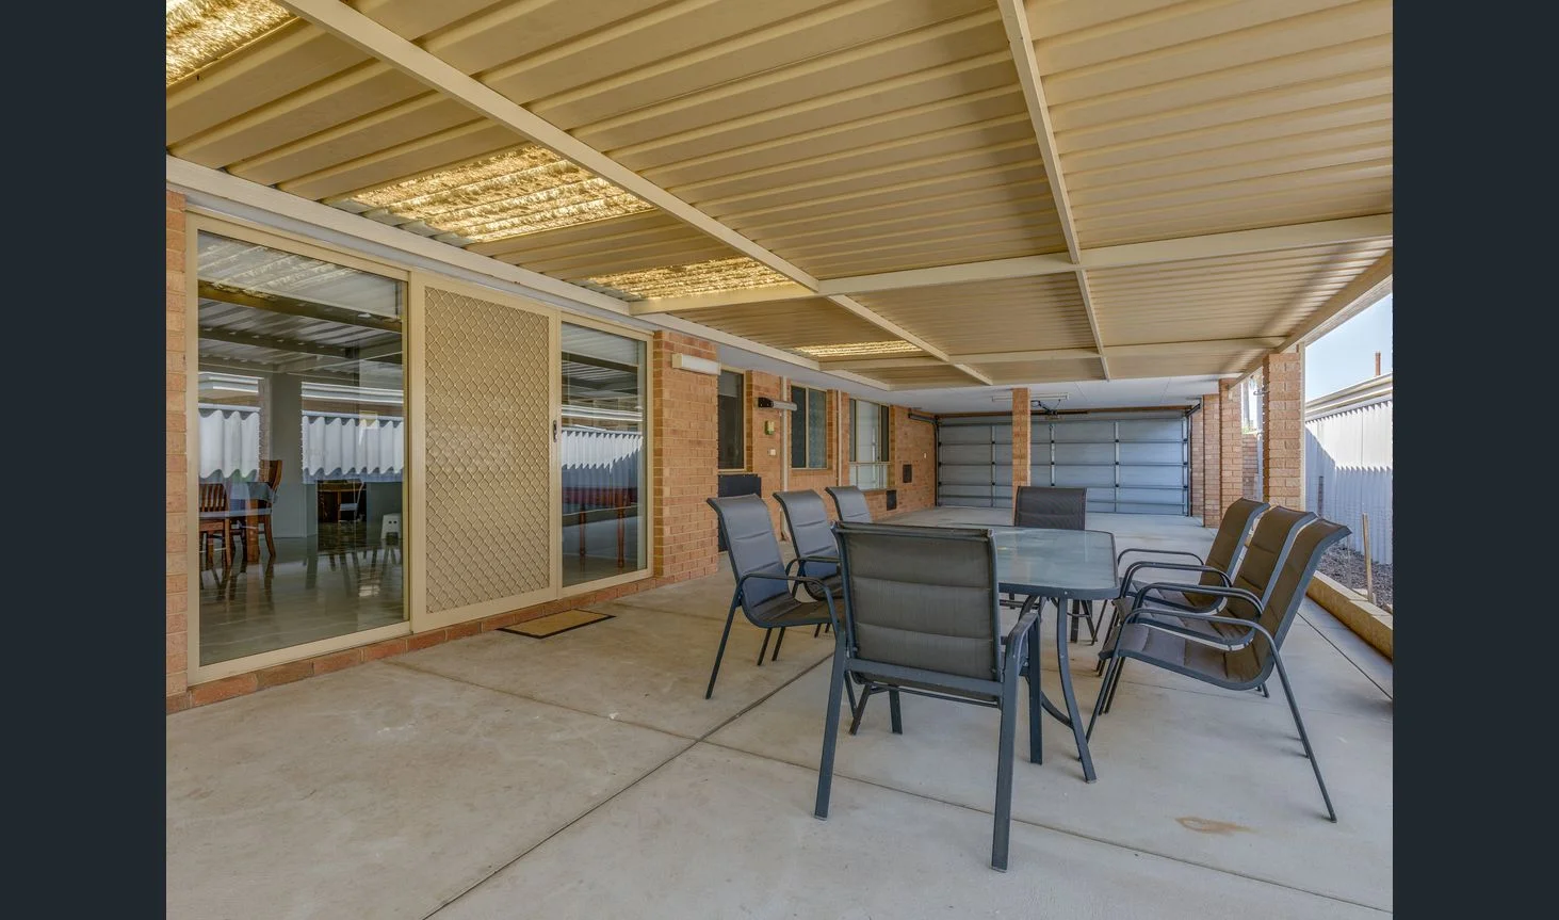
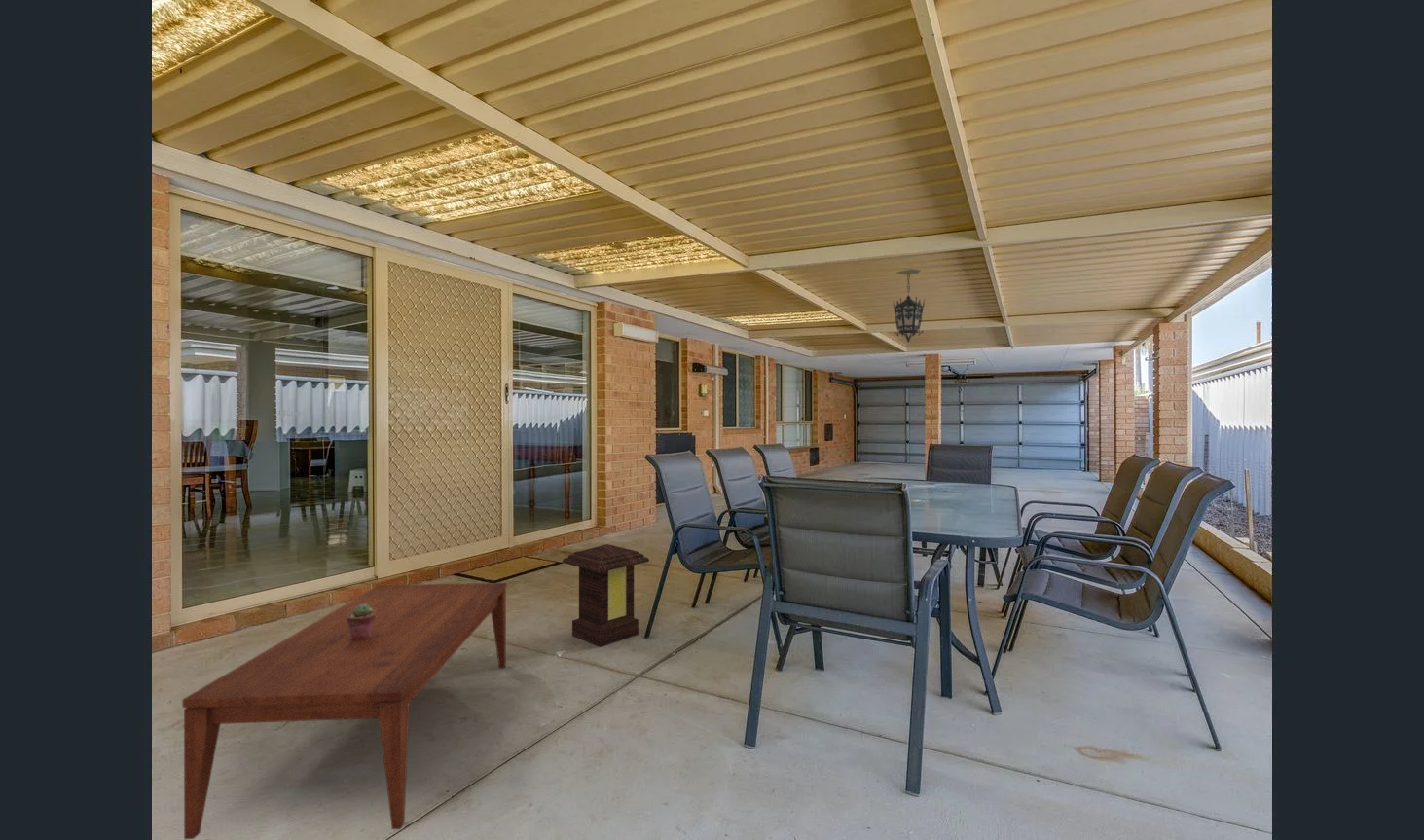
+ hanging lantern (908, 307)
+ coffee table (386, 677)
+ lantern (605, 589)
+ potted succulent (360, 620)
